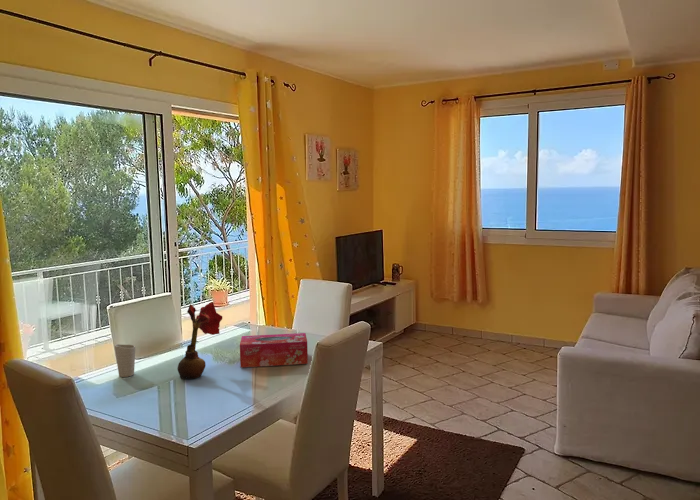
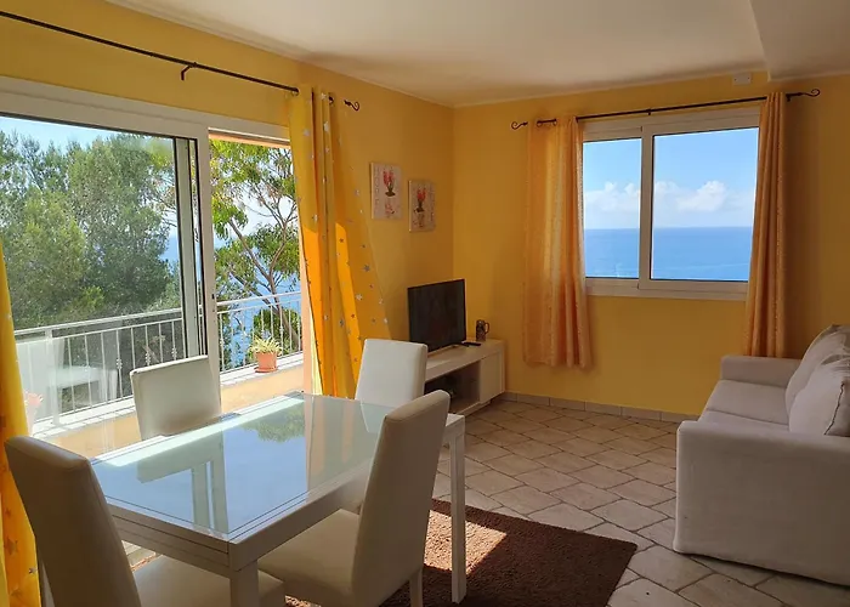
- tissue box (274, 349)
- cup (125, 359)
- flower (196, 337)
